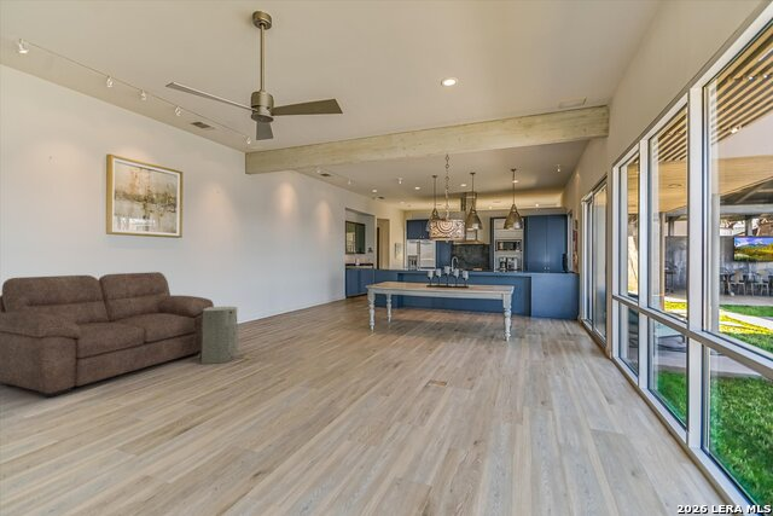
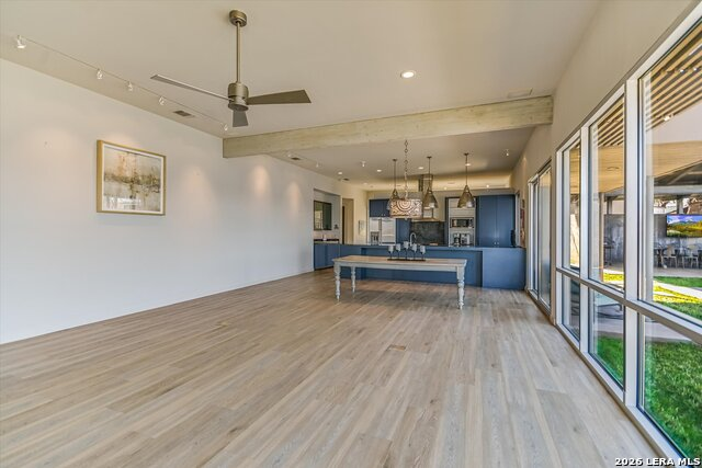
- air purifier (219, 334)
- sofa (116, 320)
